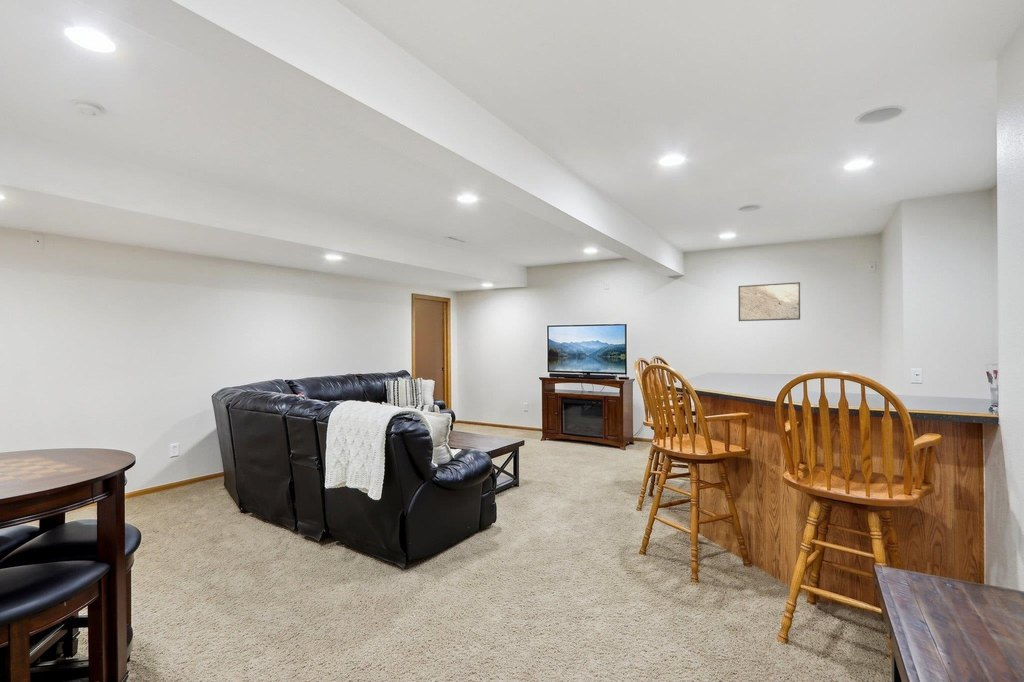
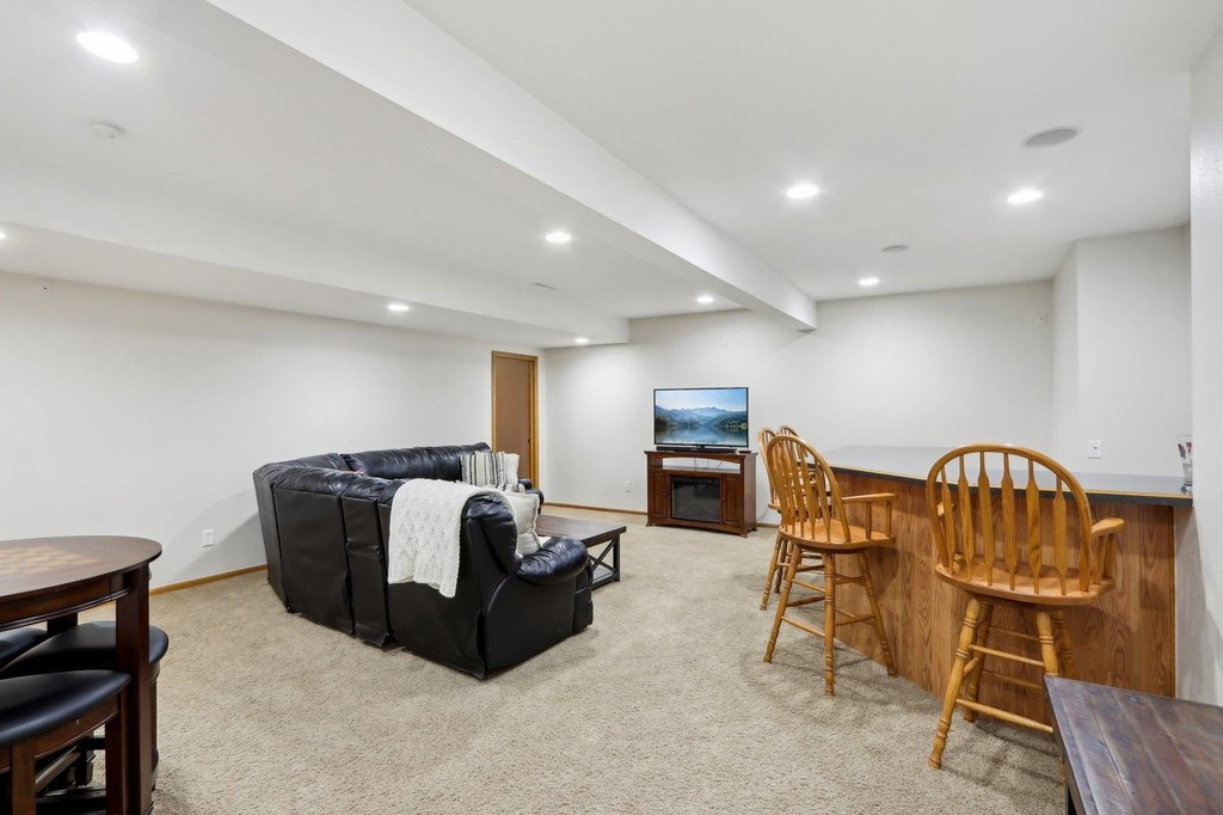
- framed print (768, 302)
